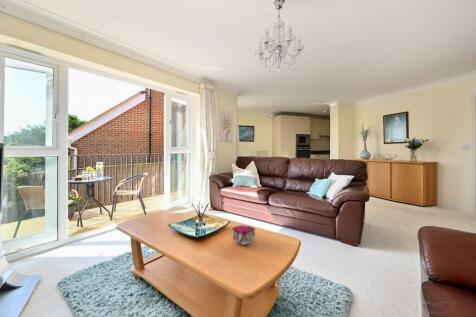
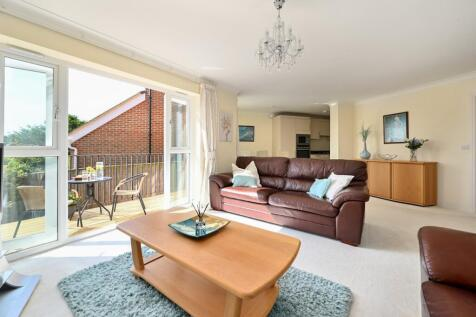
- decorative bowl (243, 235)
